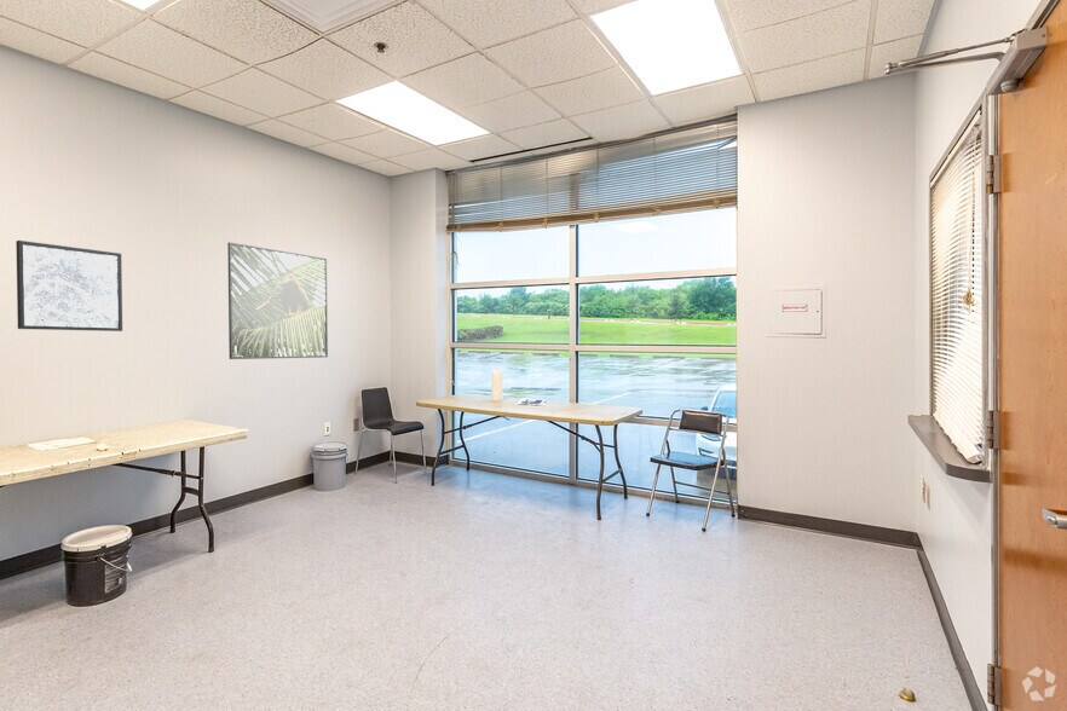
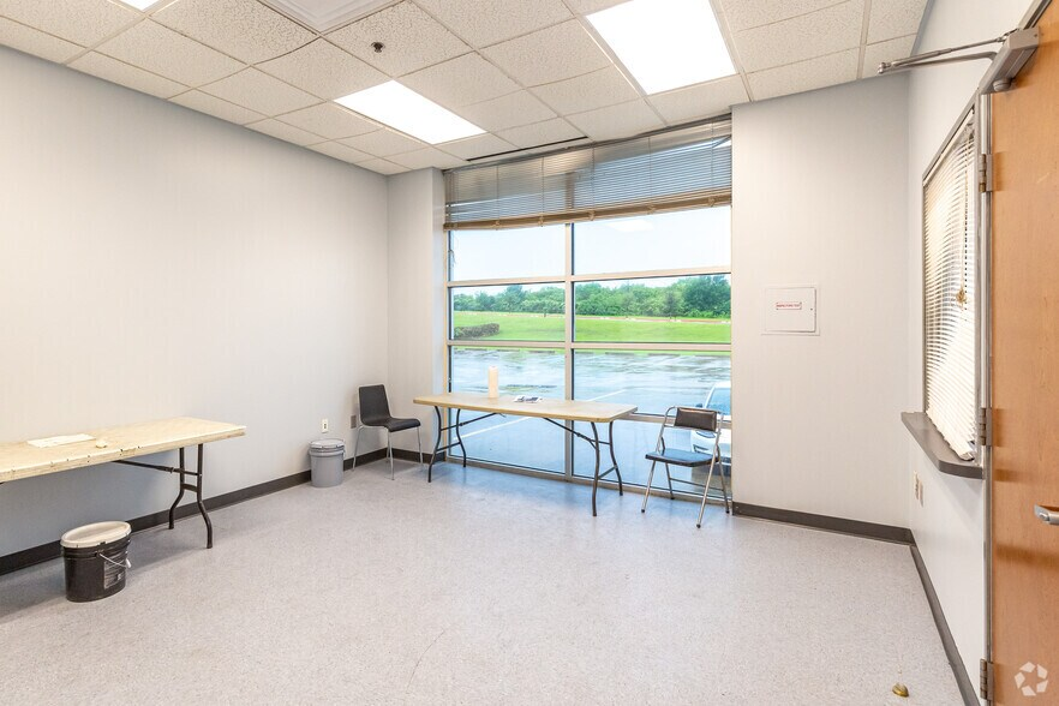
- wall art (73, 288)
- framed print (282, 305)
